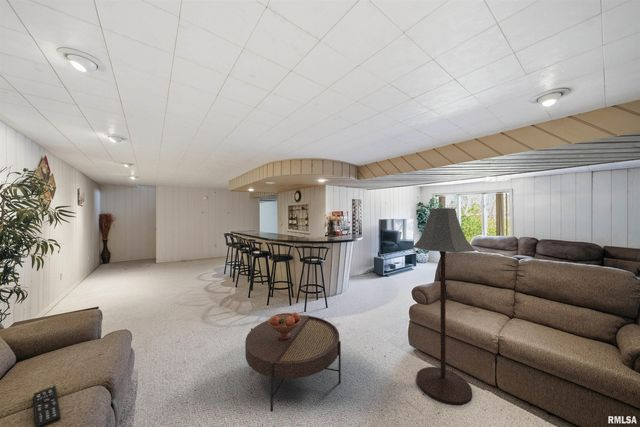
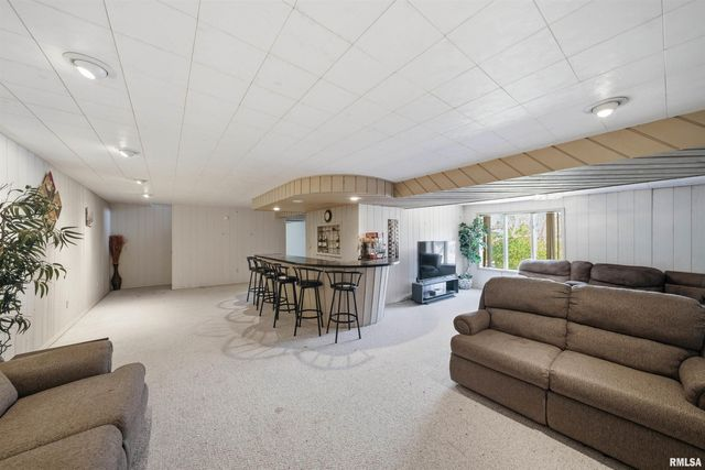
- floor lamp (442, 297)
- coffee table (293, 354)
- remote control (46, 405)
- fruit bowl (284, 324)
